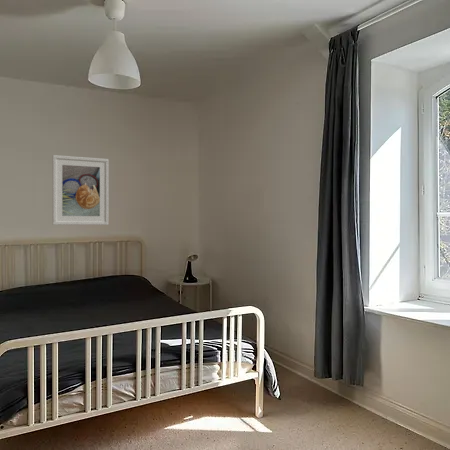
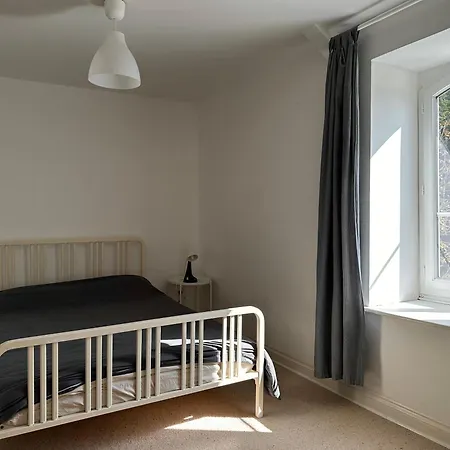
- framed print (81, 191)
